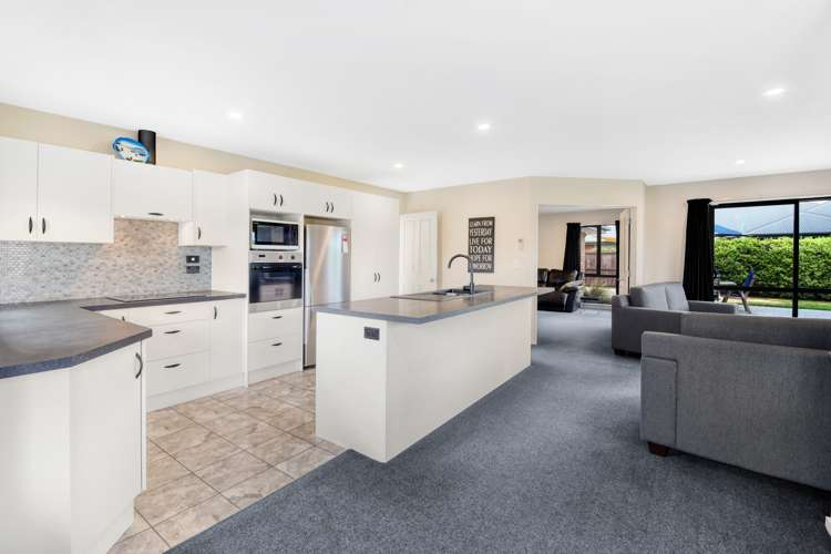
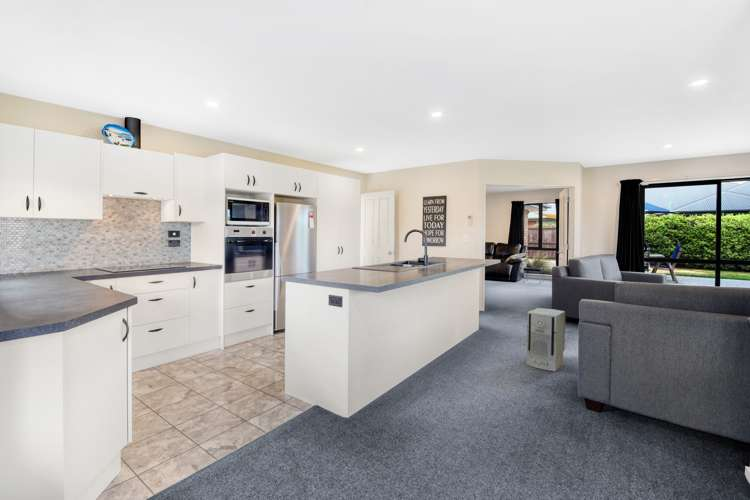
+ air purifier (546, 337)
